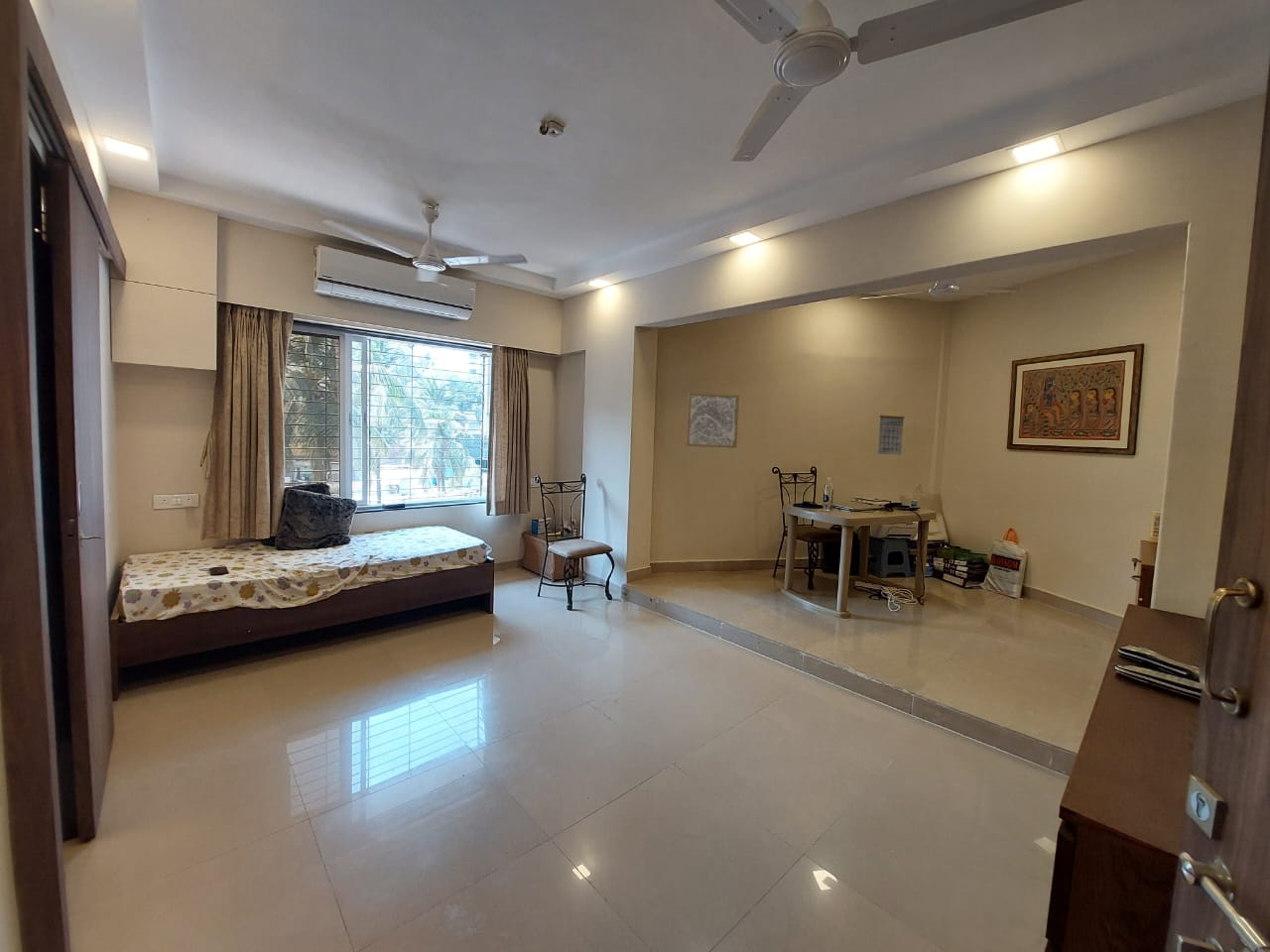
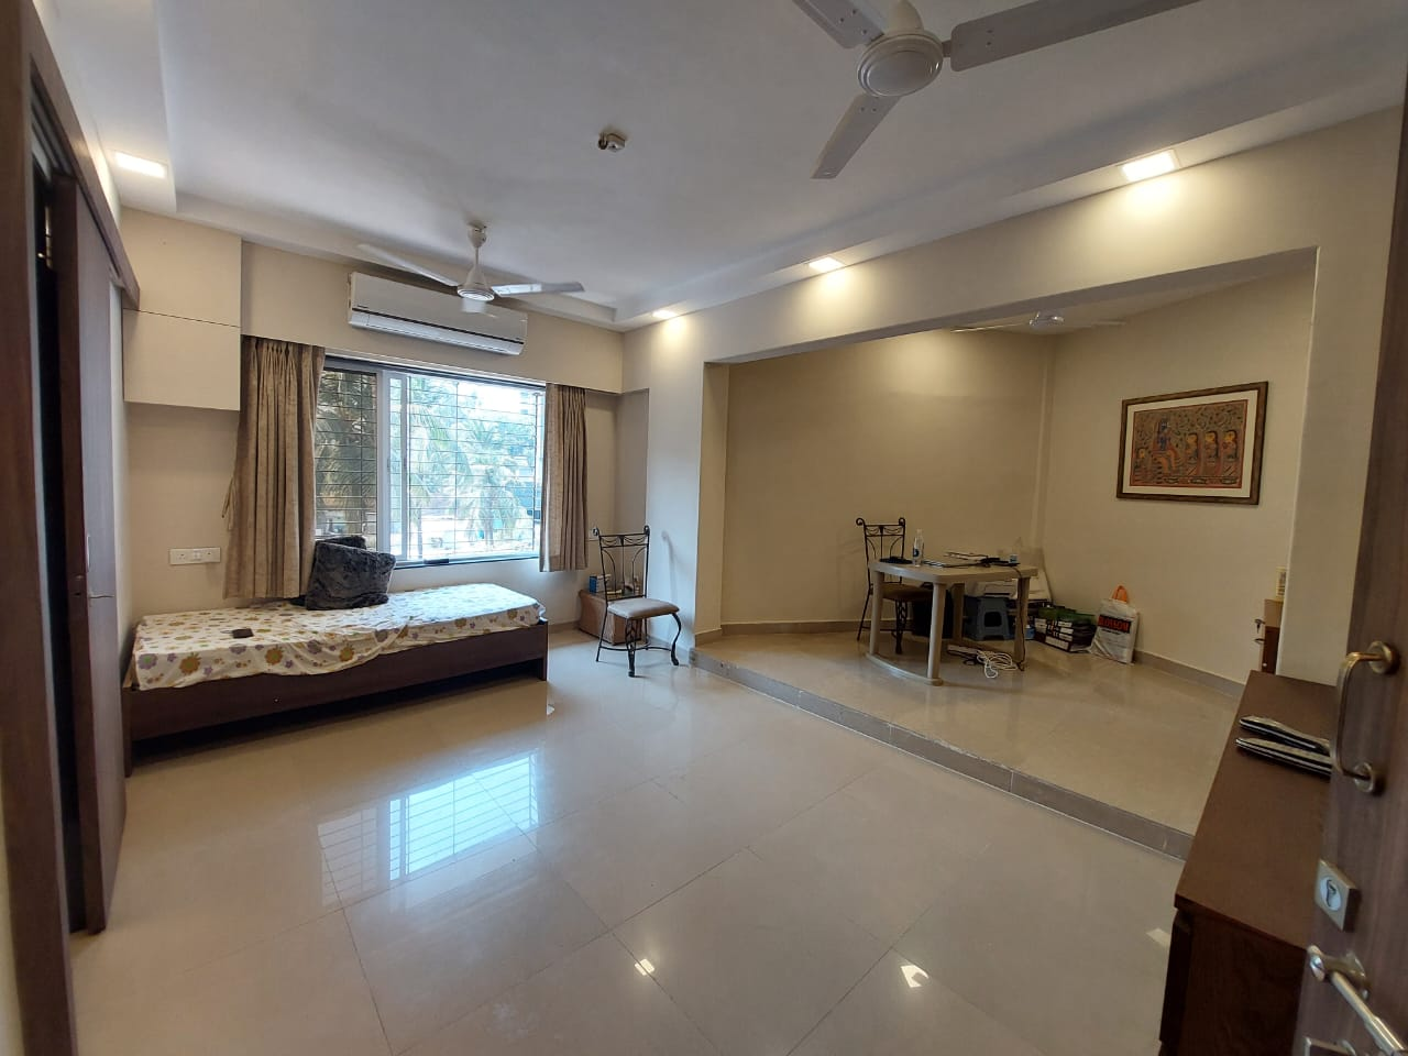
- calendar (891, 430)
- wall art (712, 420)
